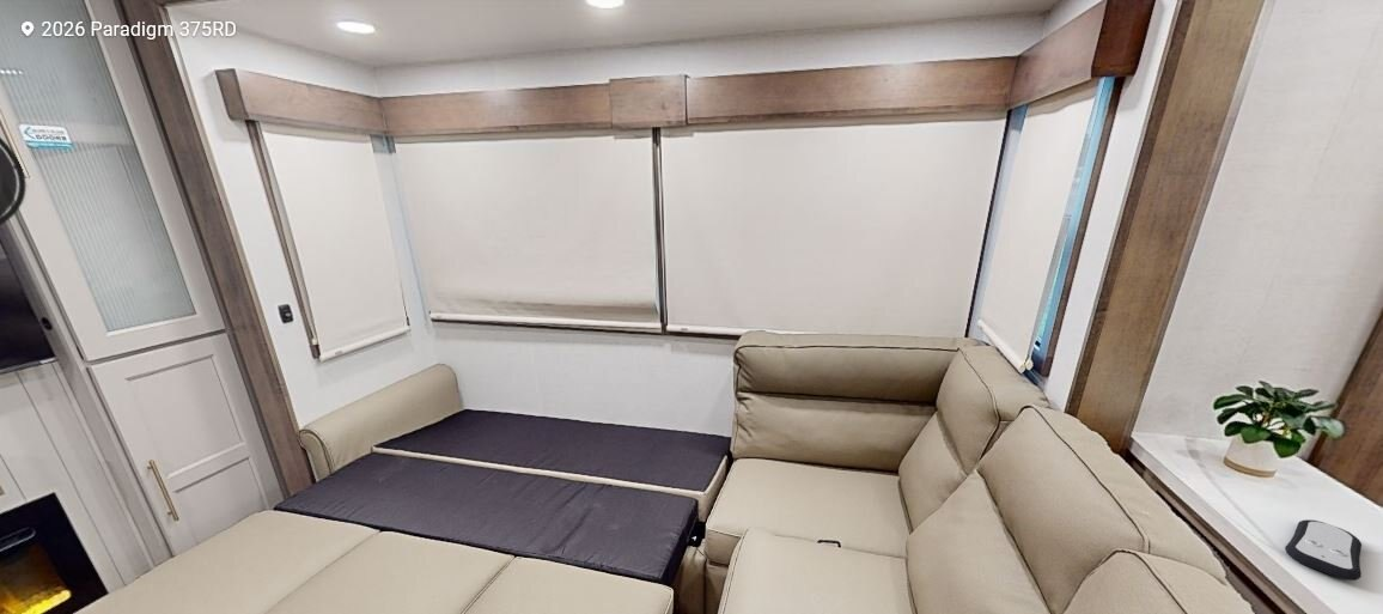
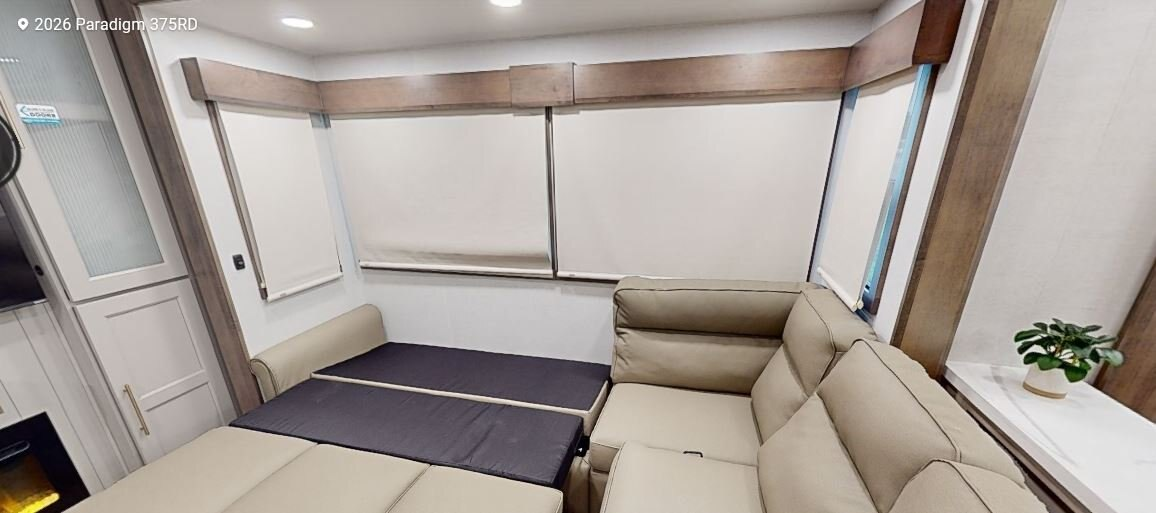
- remote control (1324, 546)
